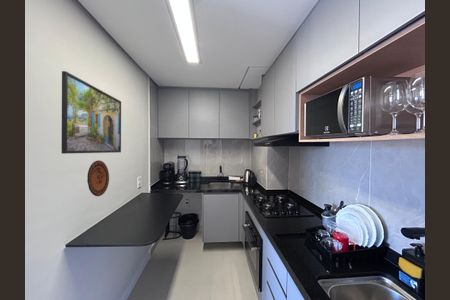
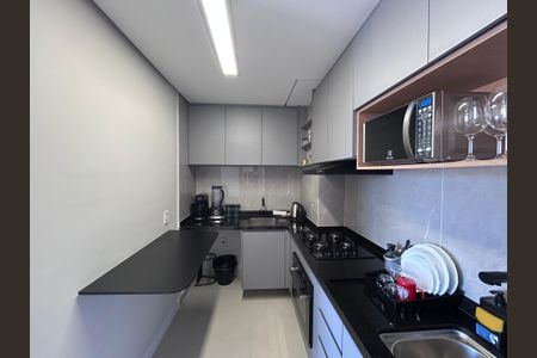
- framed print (98, 121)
- decorative plate (98, 178)
